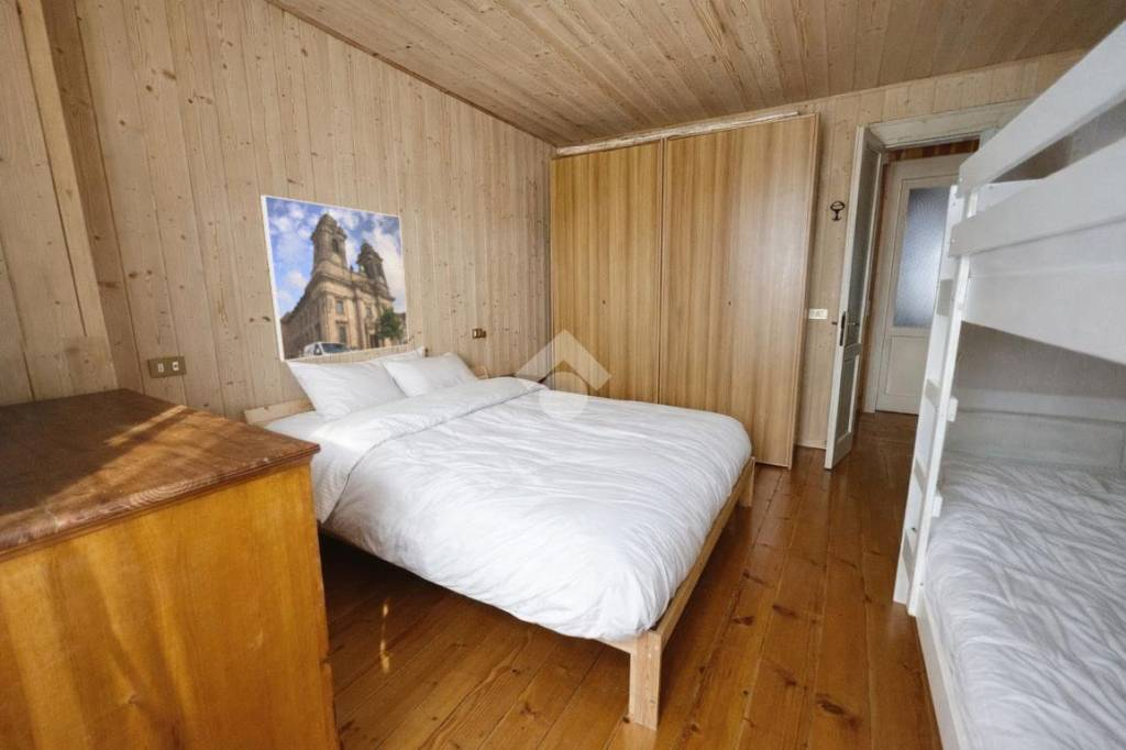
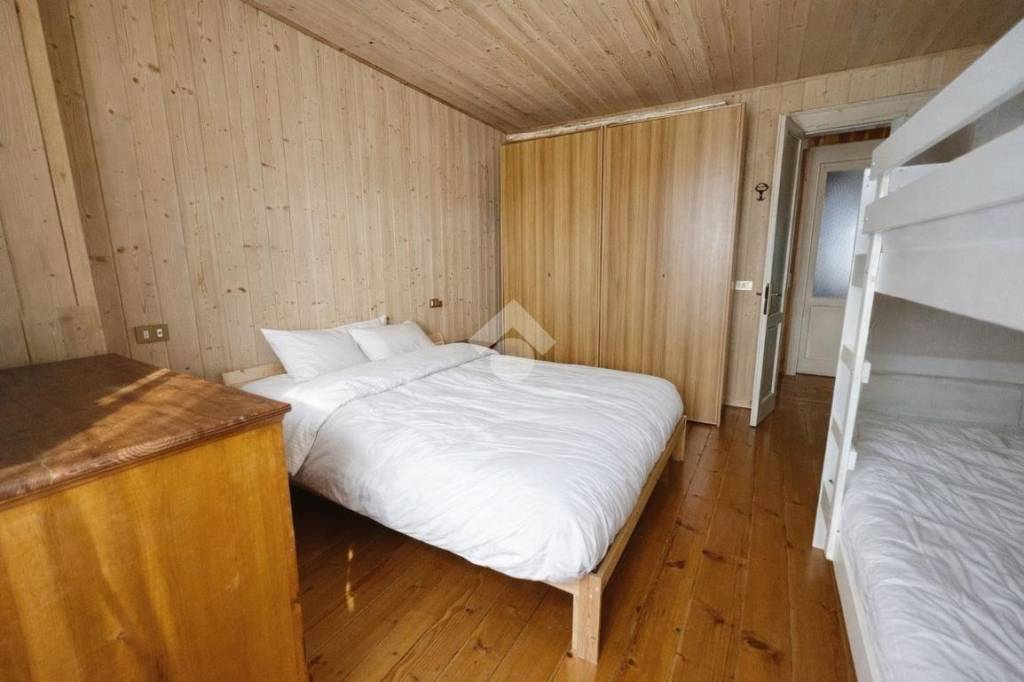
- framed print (345, 282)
